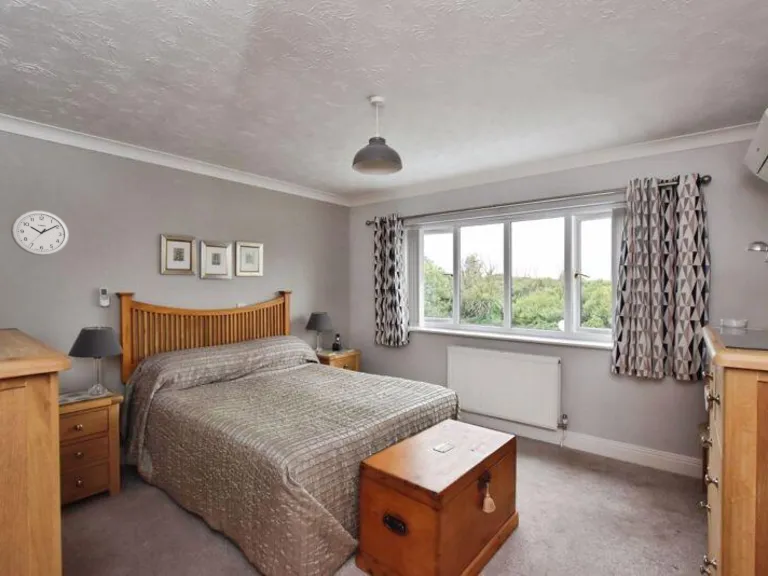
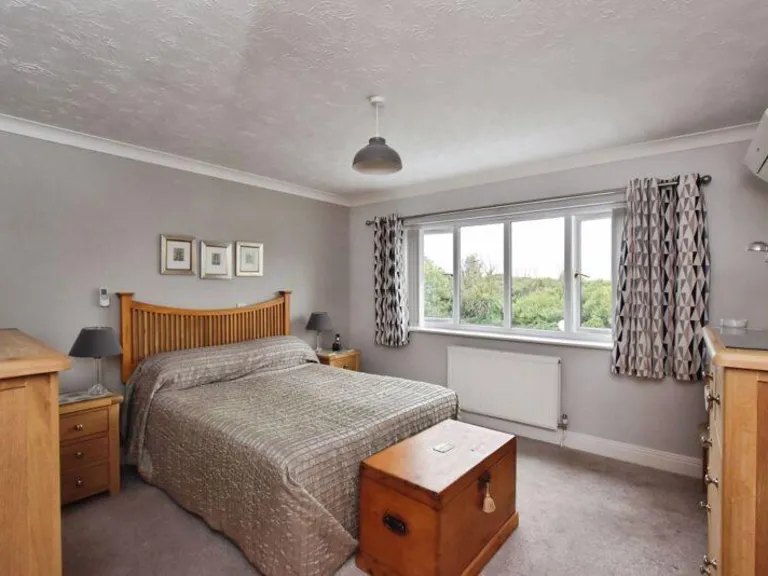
- wall clock (41, 232)
